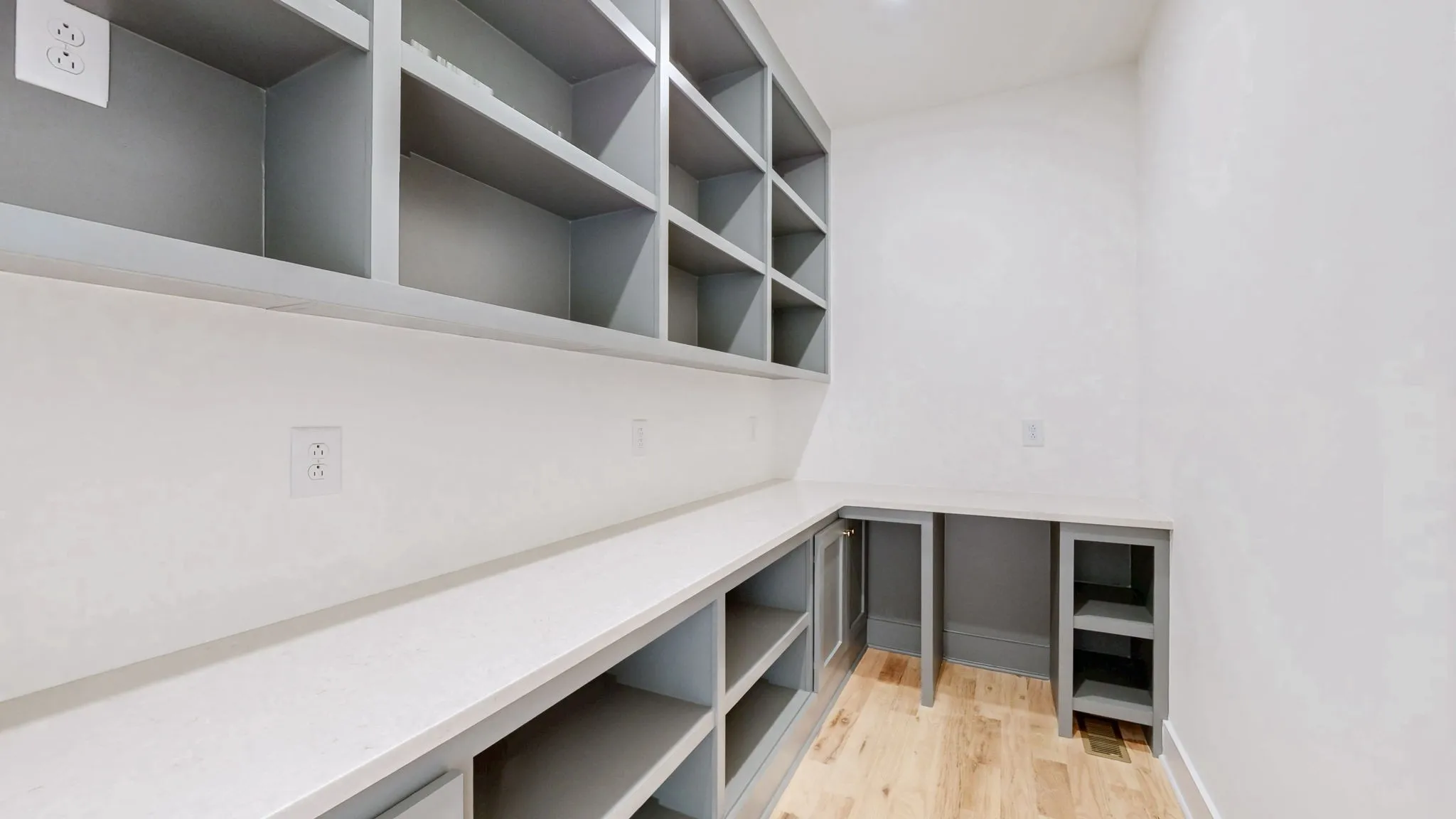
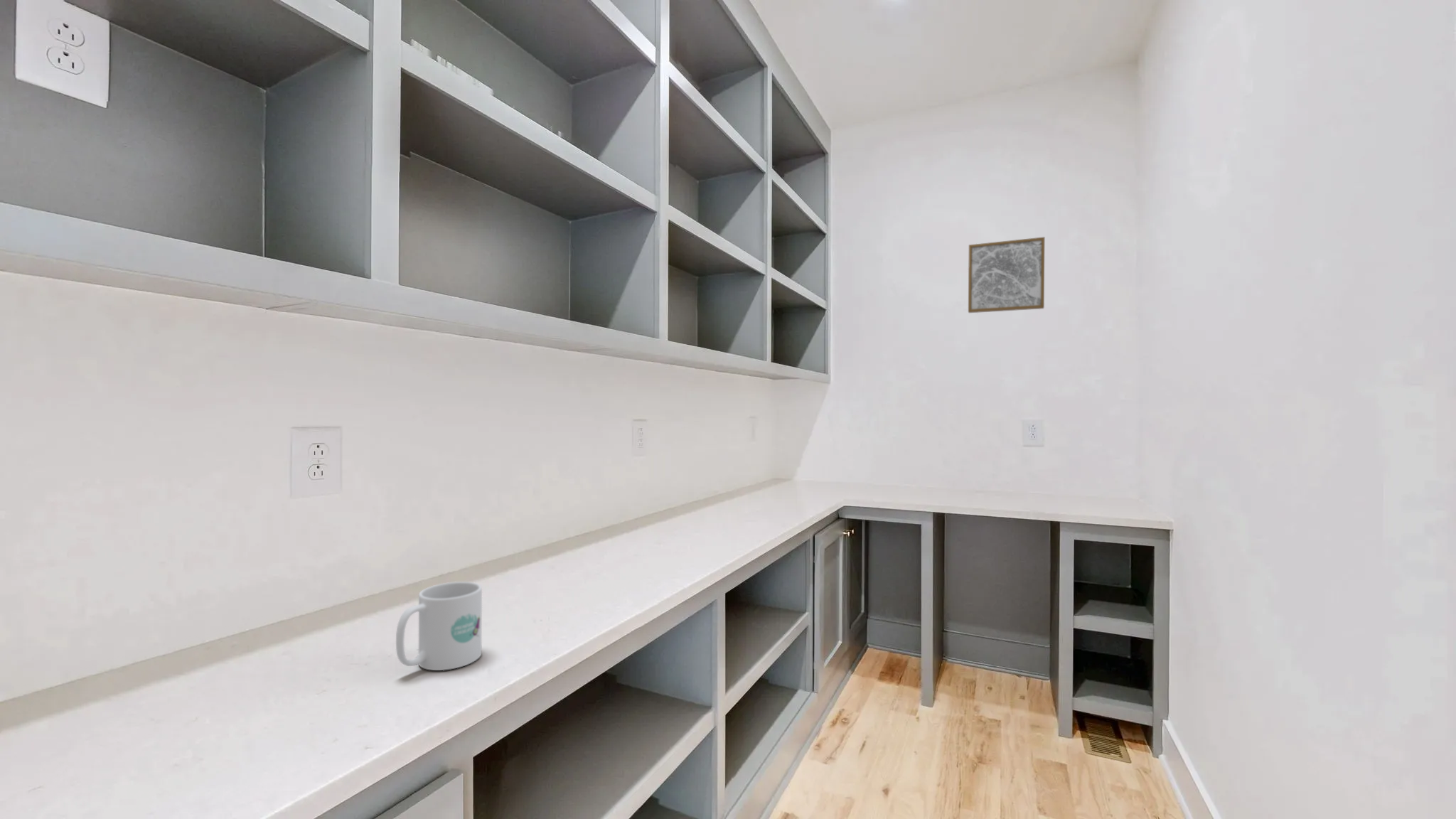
+ mug (439, 627)
+ wall art (1005, 276)
